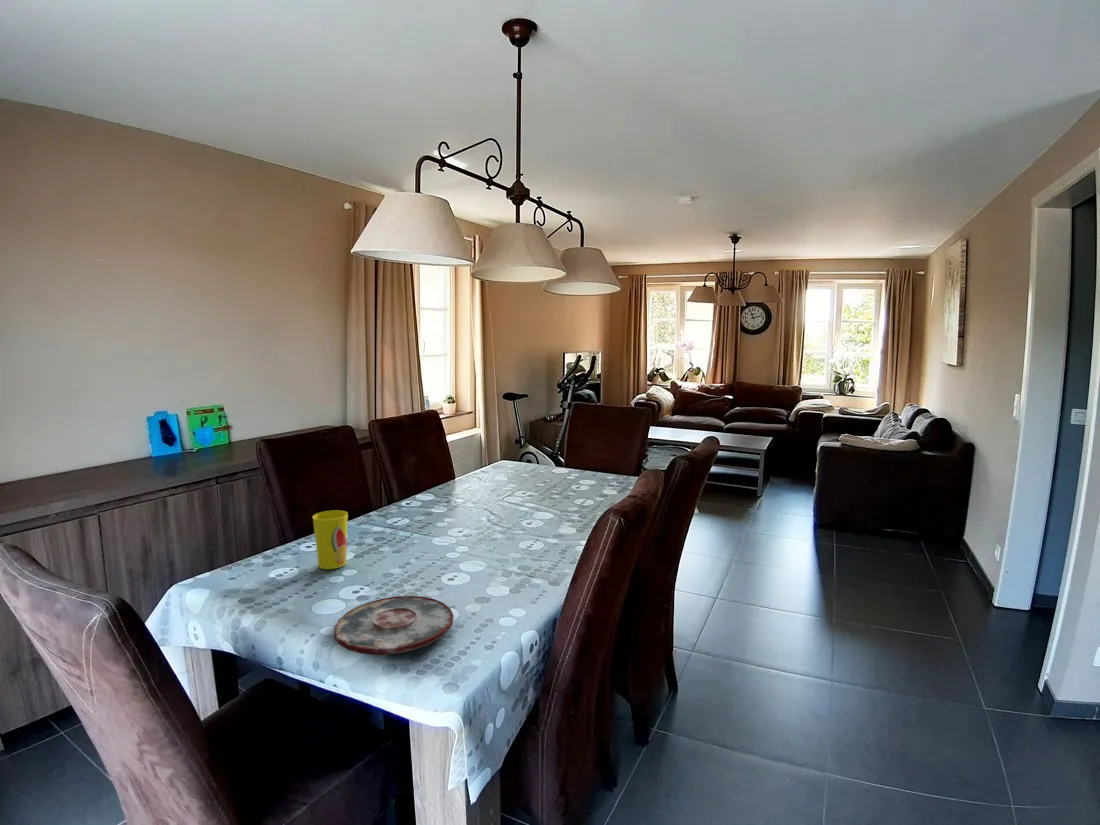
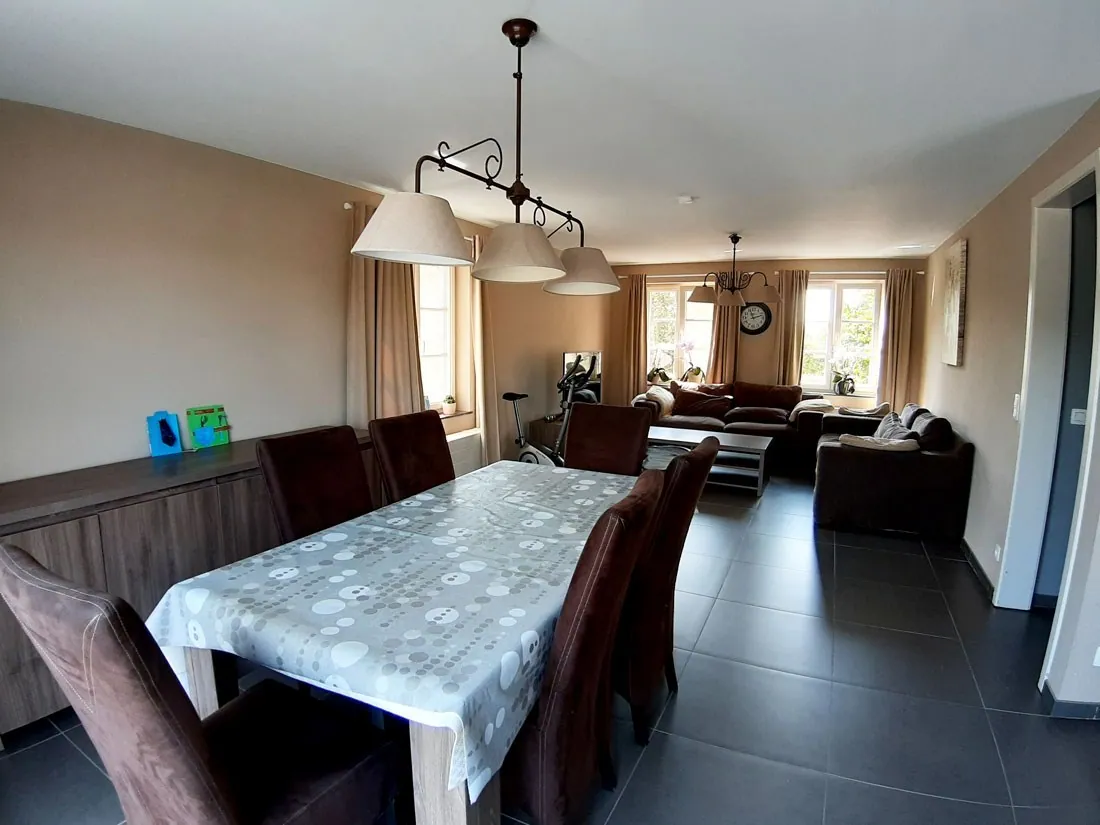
- cup (331, 539)
- plate (395, 623)
